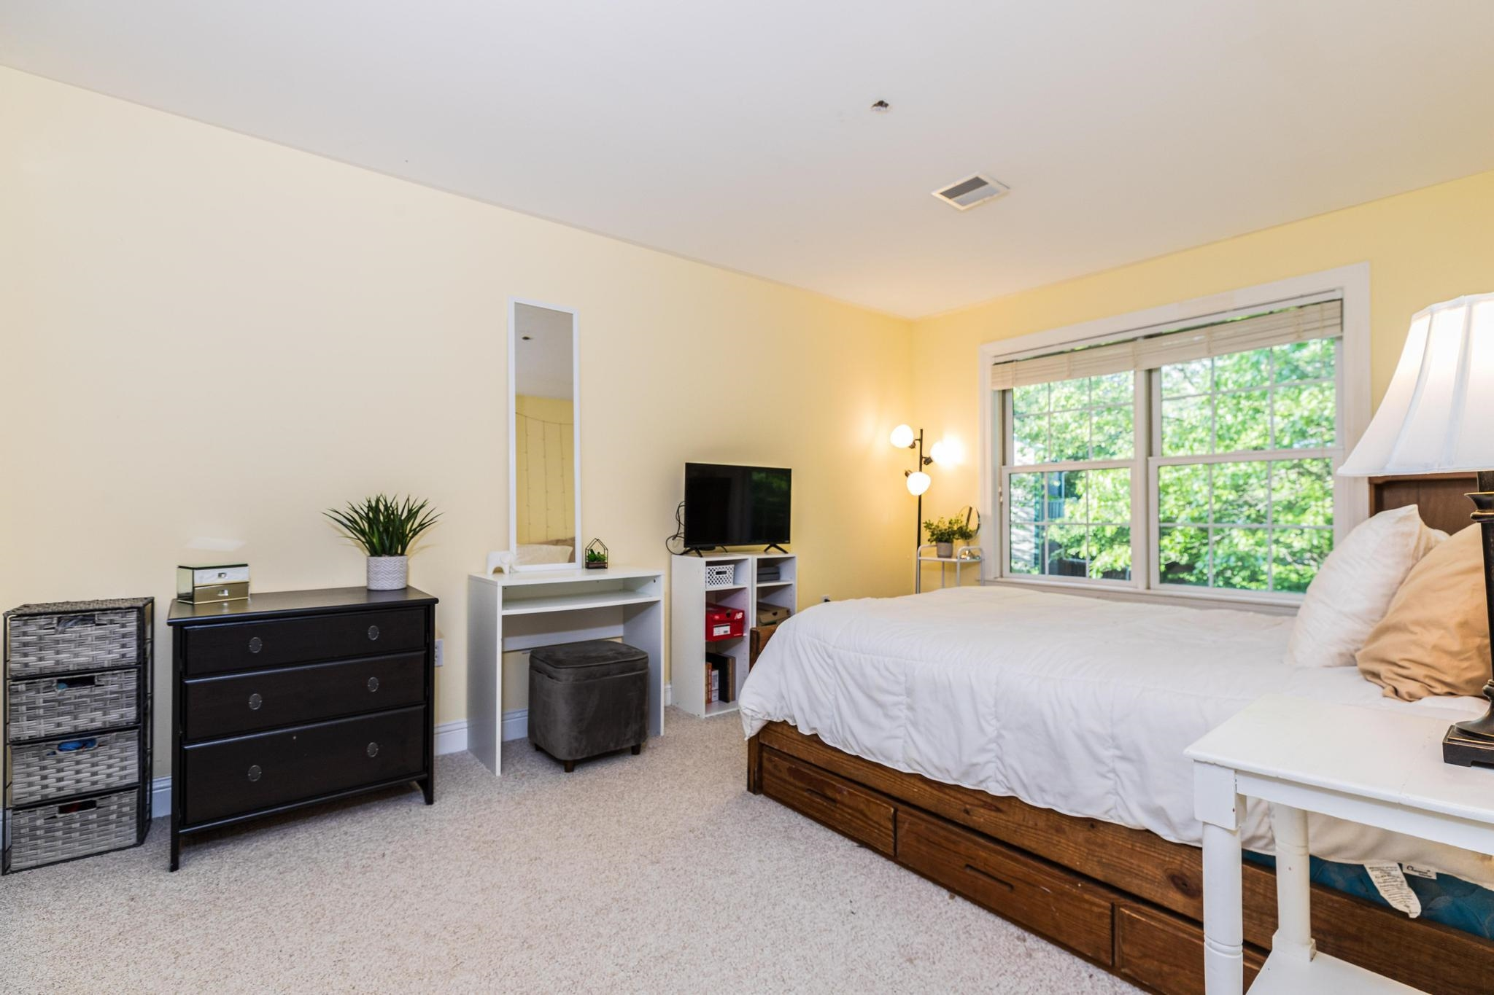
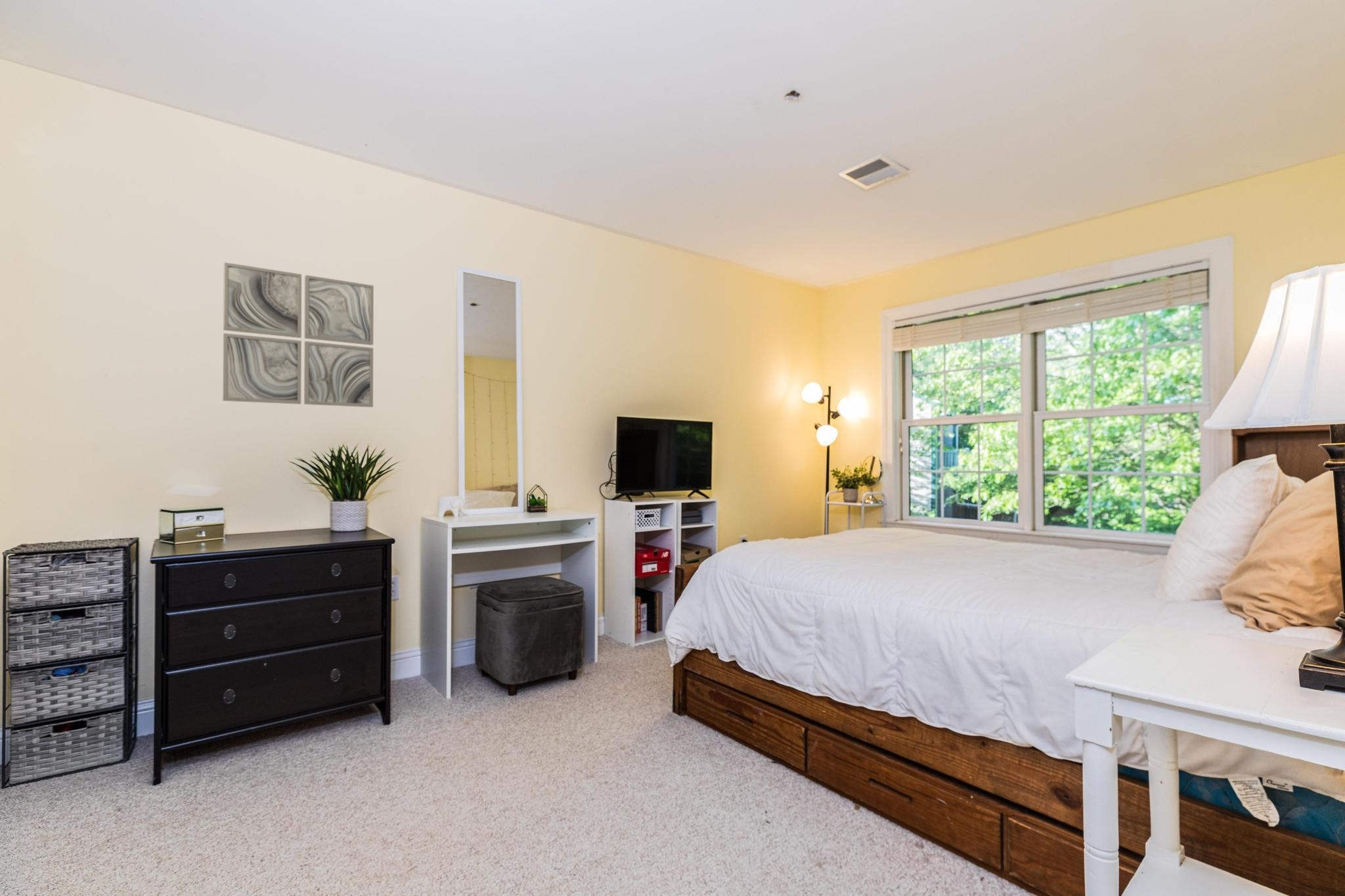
+ wall art (301, 341)
